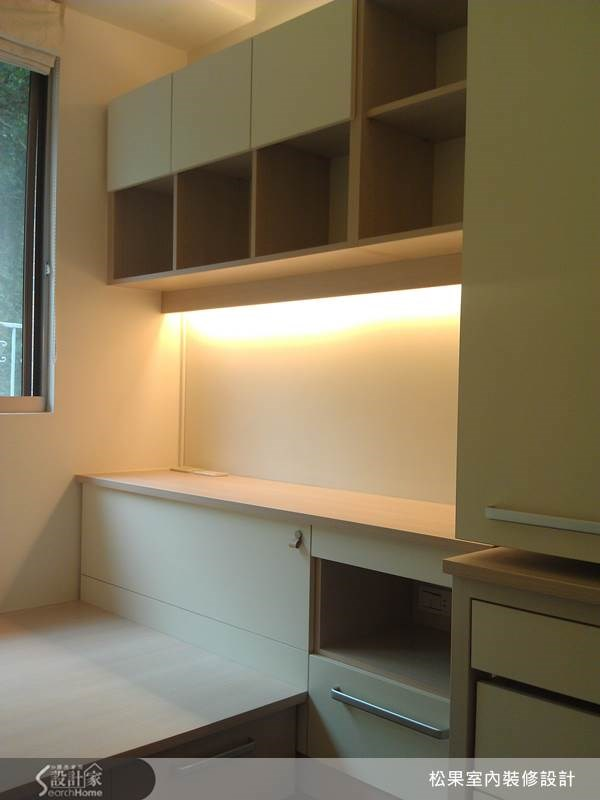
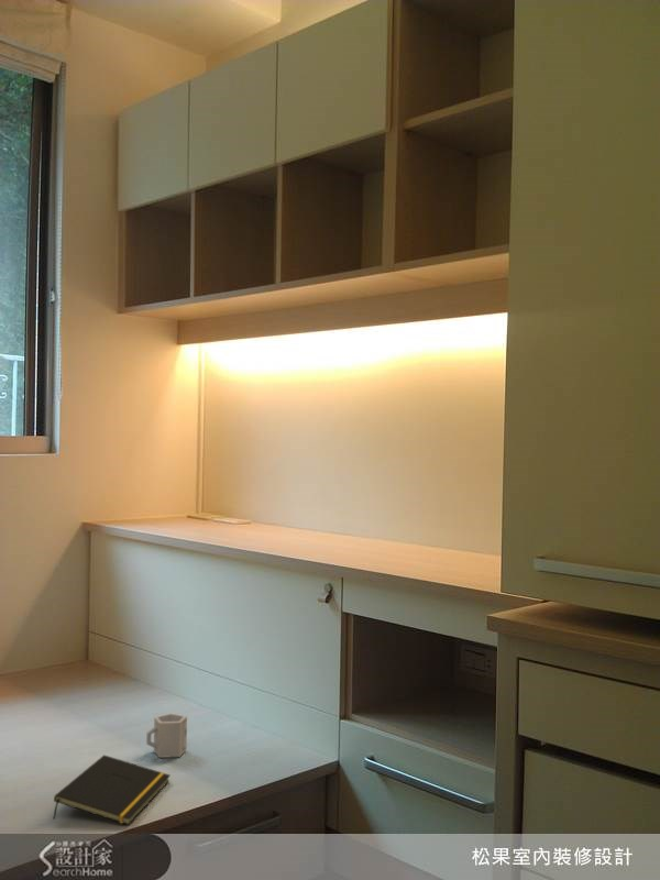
+ cup (166, 735)
+ notepad (114, 787)
